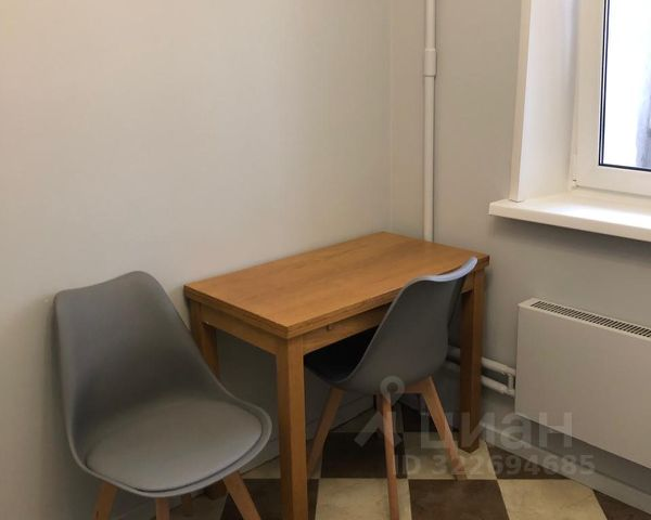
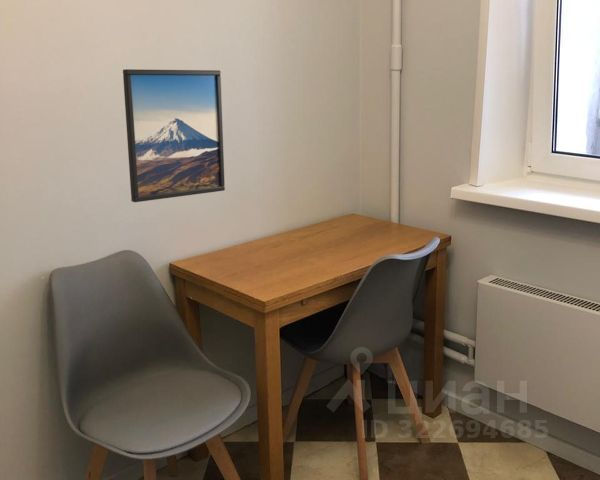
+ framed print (177, 134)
